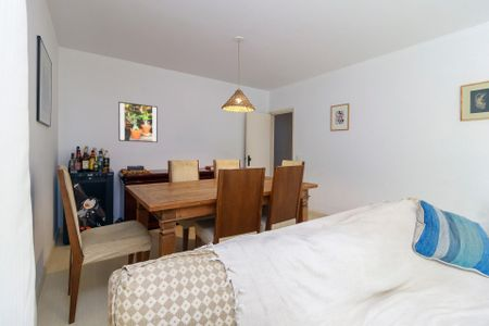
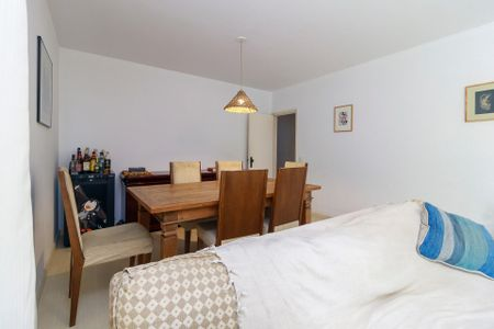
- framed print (138, 123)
